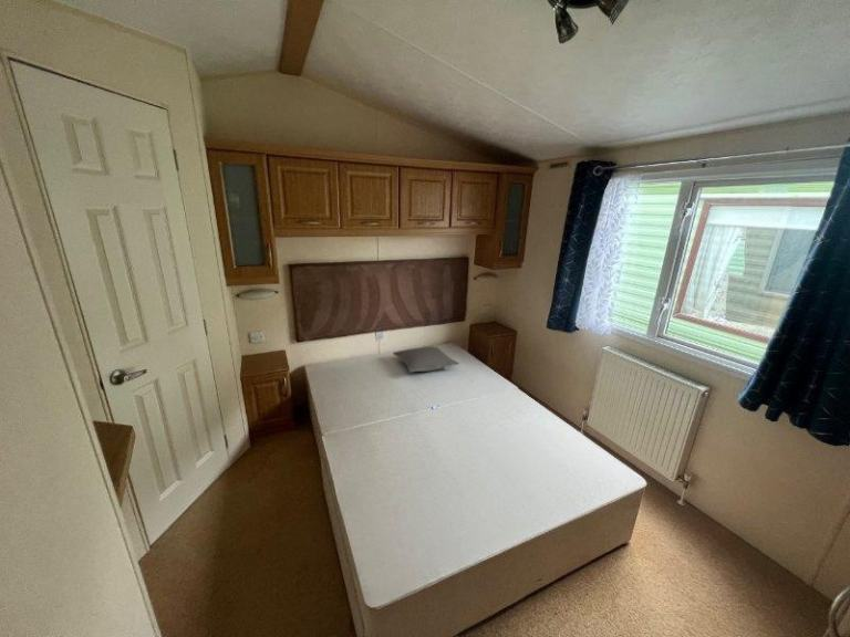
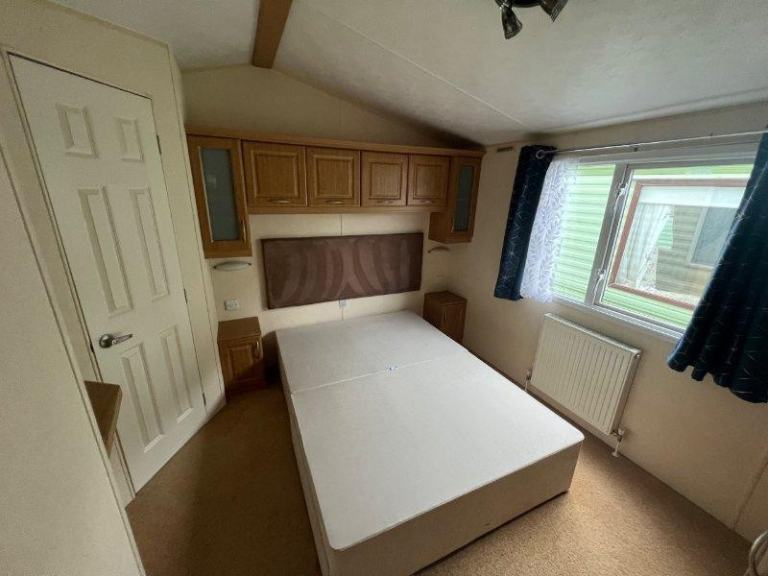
- pillow (424, 358)
